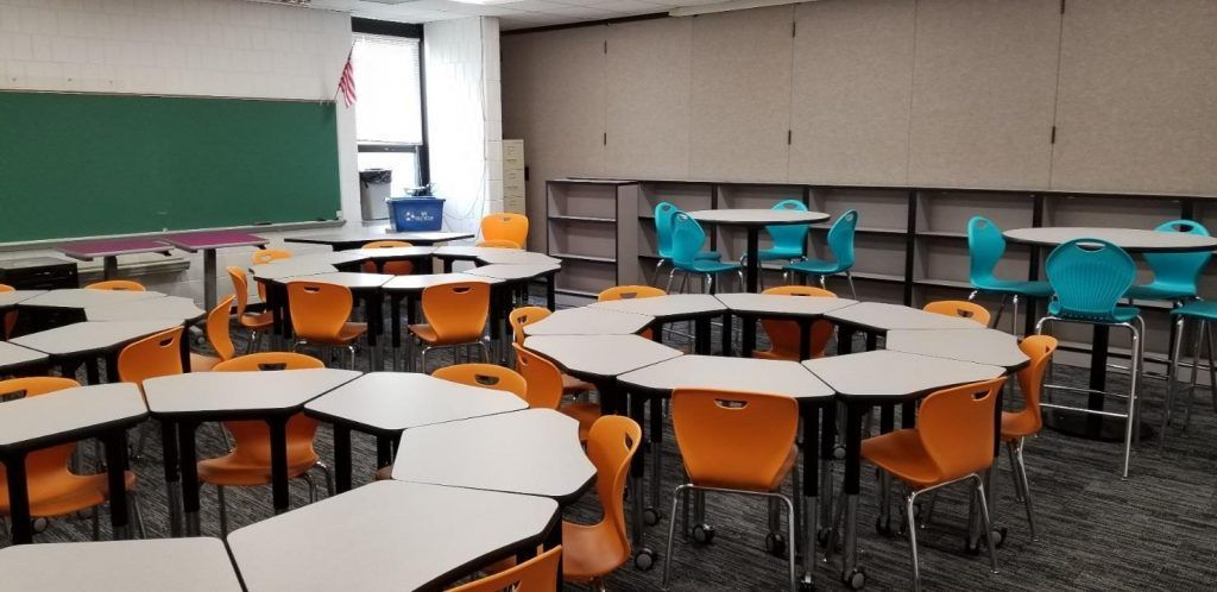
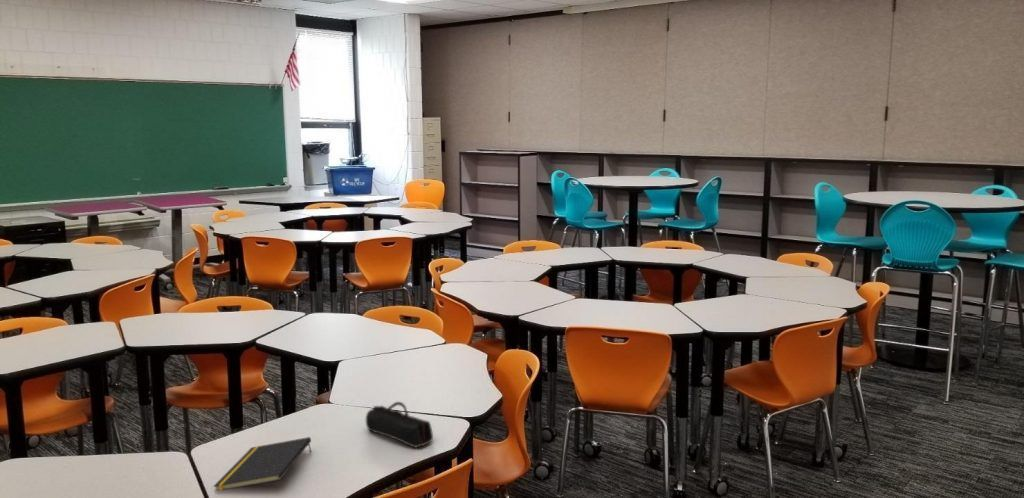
+ notepad (265, 462)
+ pencil case (398, 419)
